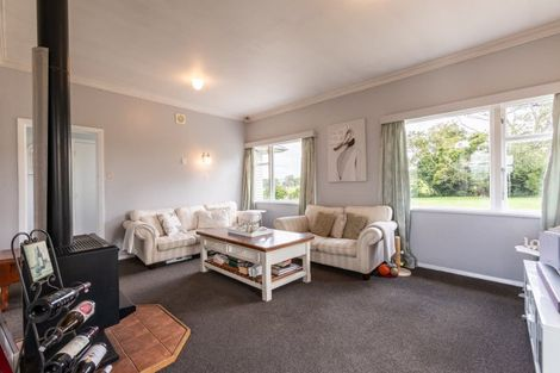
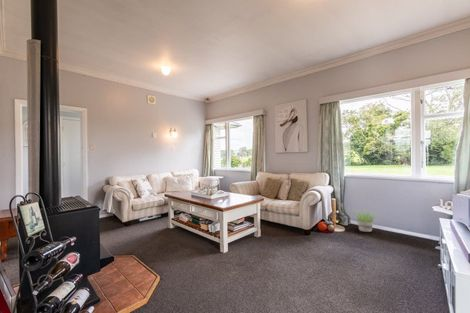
+ potted plant (364, 220)
